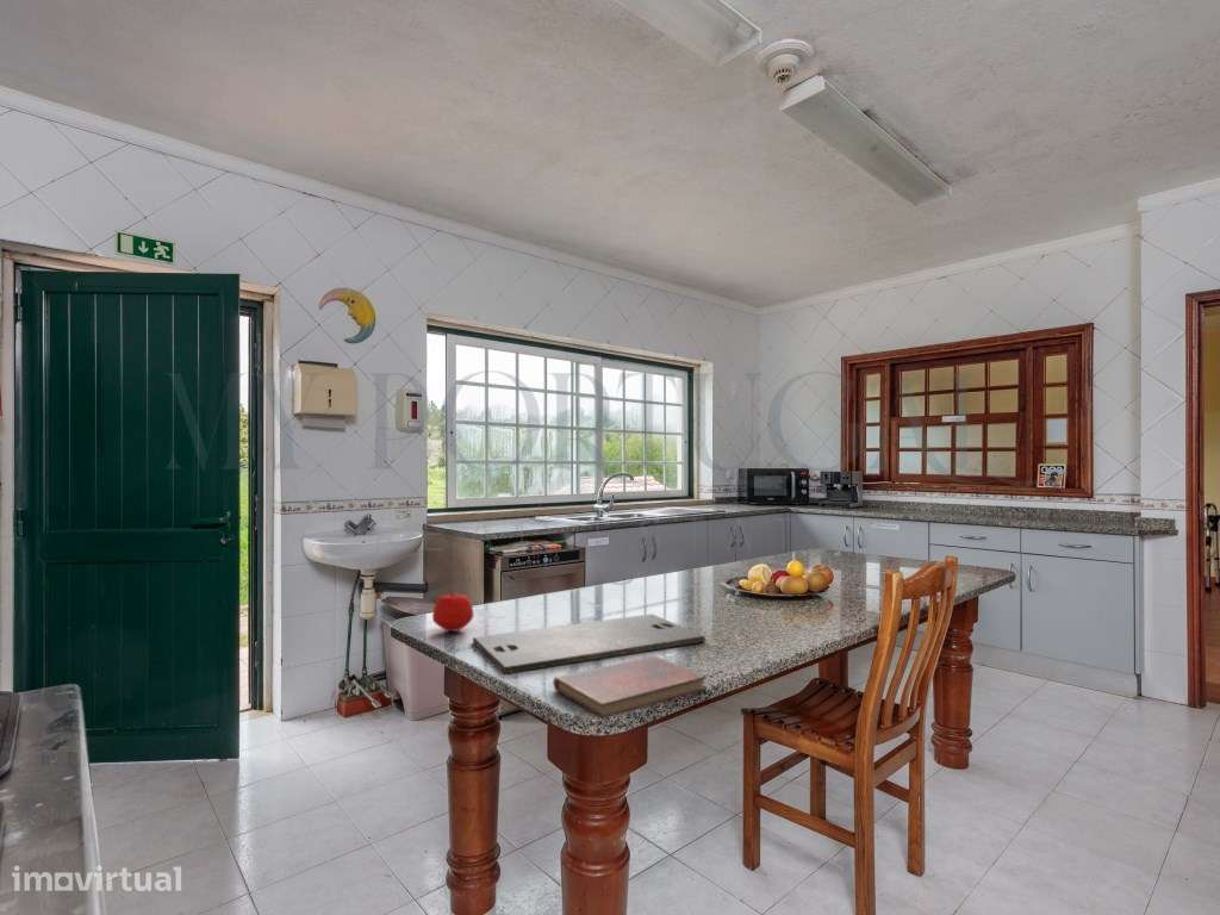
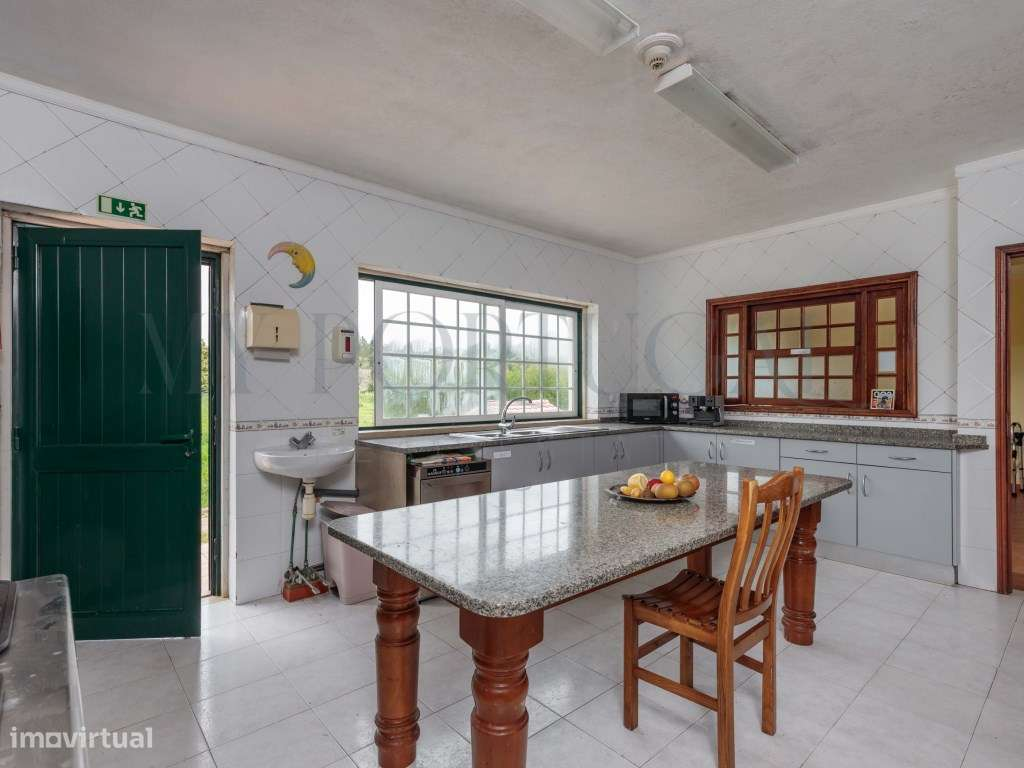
- cutting board (589, 639)
- apple (453, 610)
- diary (629, 683)
